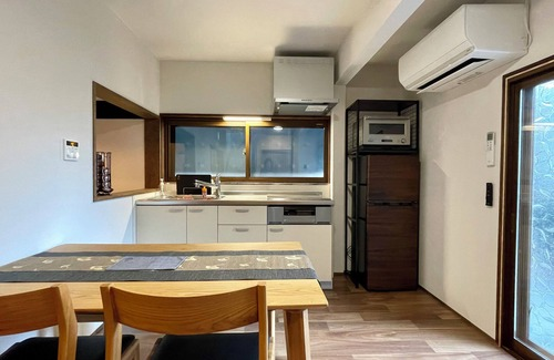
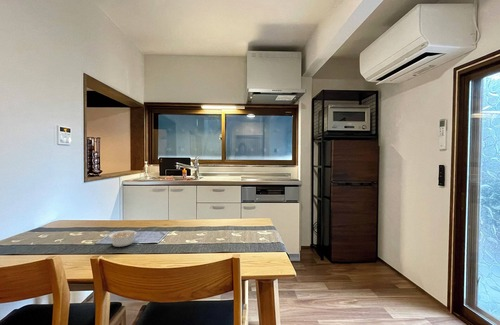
+ legume (123, 237)
